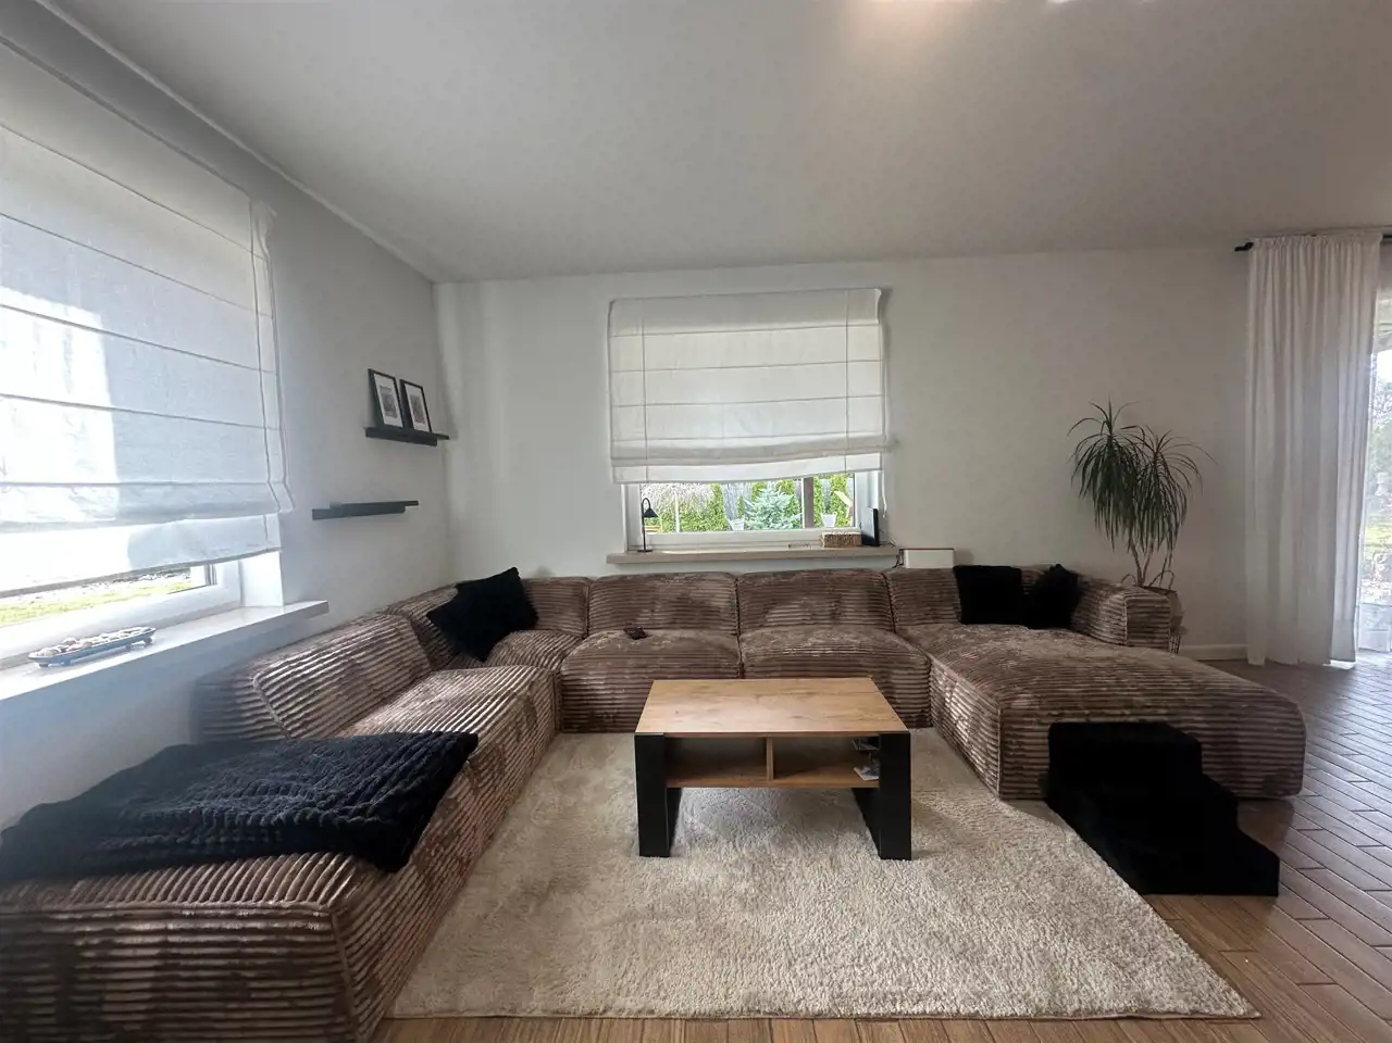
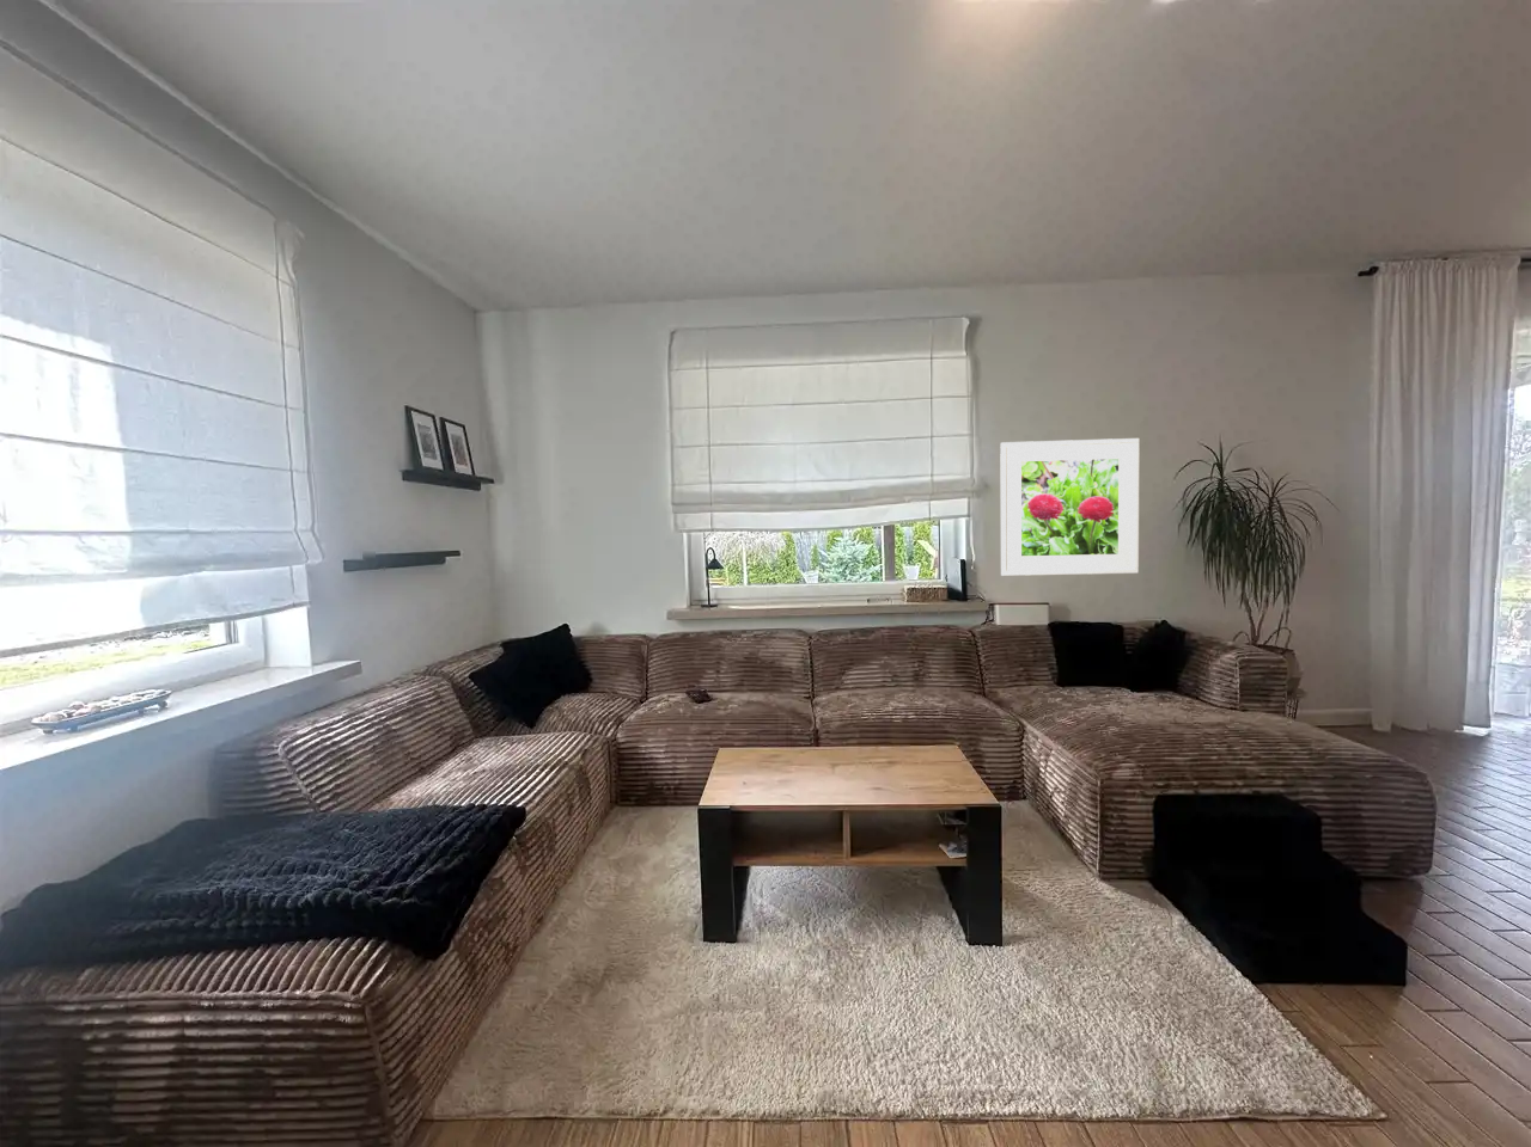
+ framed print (1068, 507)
